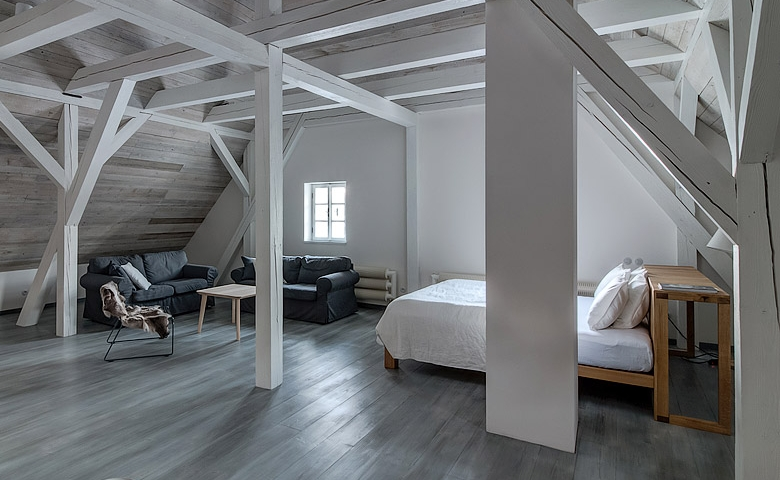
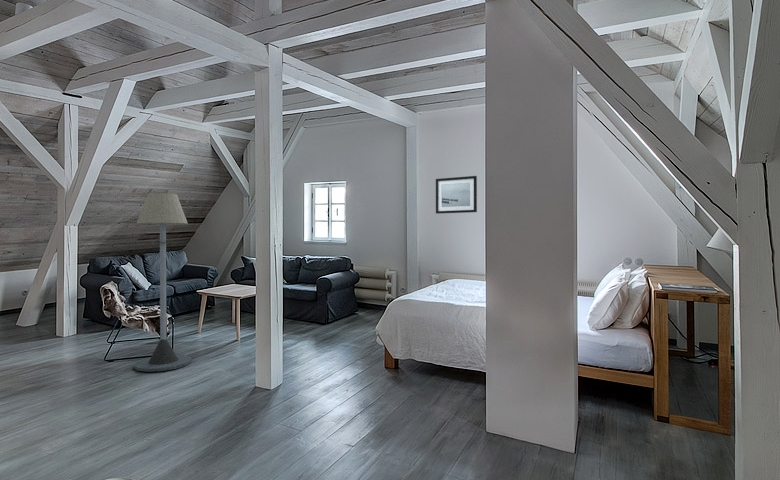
+ floor lamp (163, 279)
+ wall art (455, 195)
